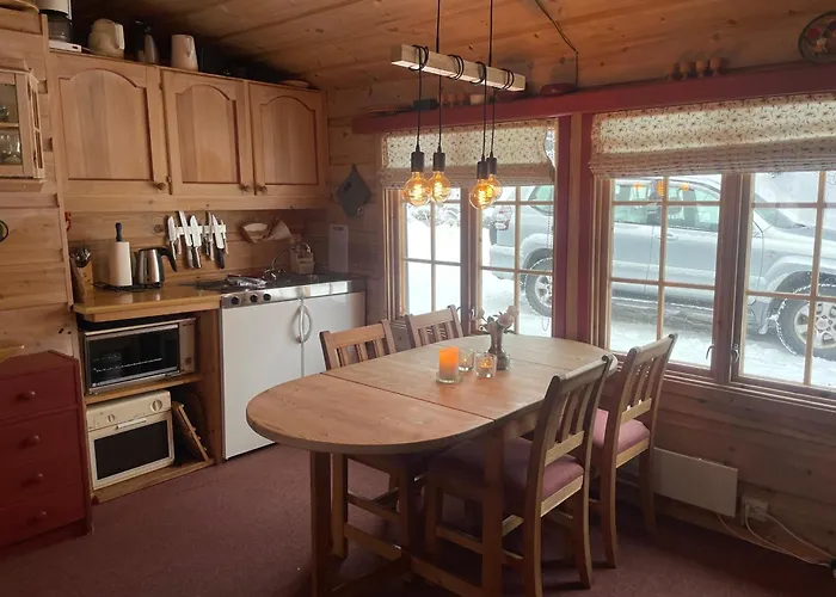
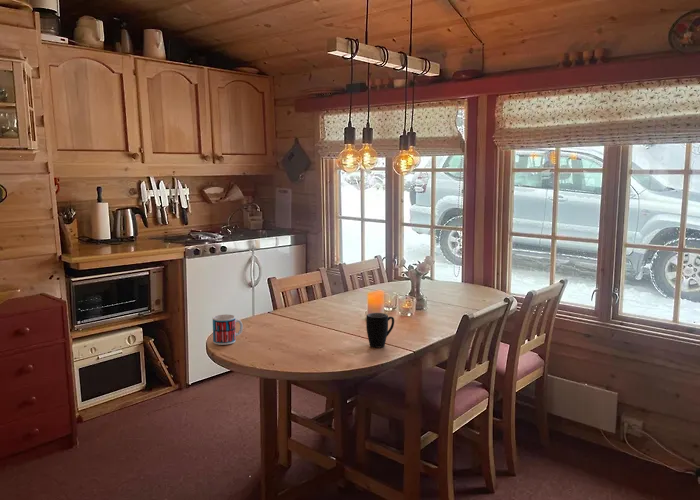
+ mug (381, 329)
+ mug (227, 328)
